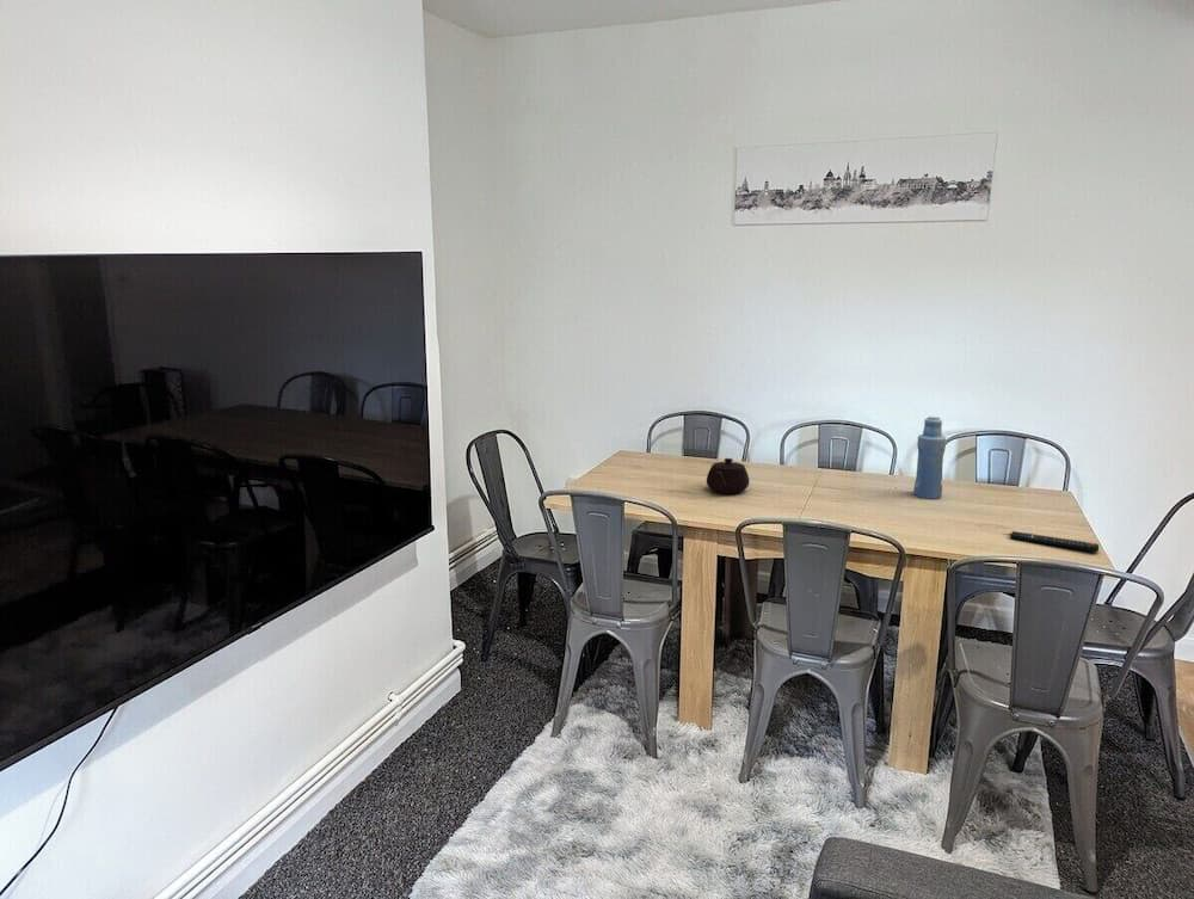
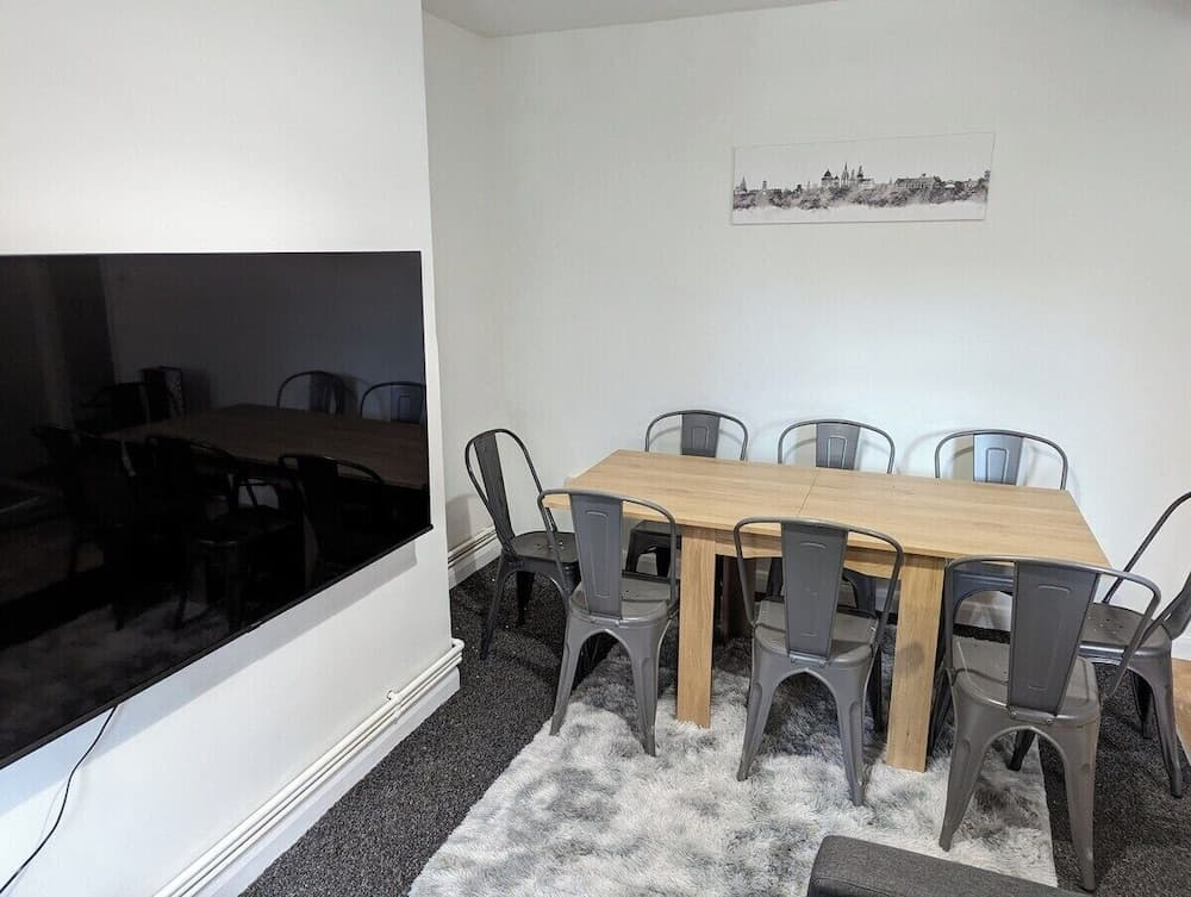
- bottle (930, 456)
- teapot (727, 475)
- remote control (1053, 541)
